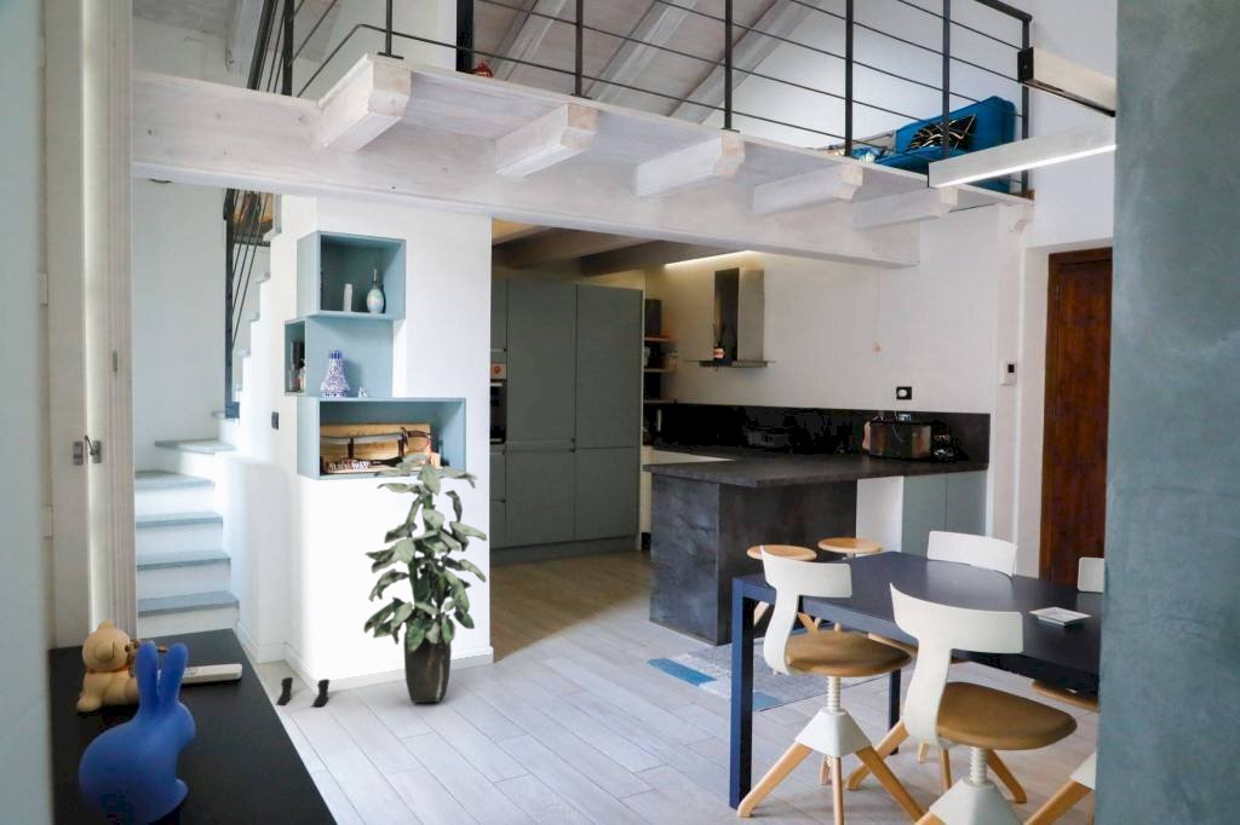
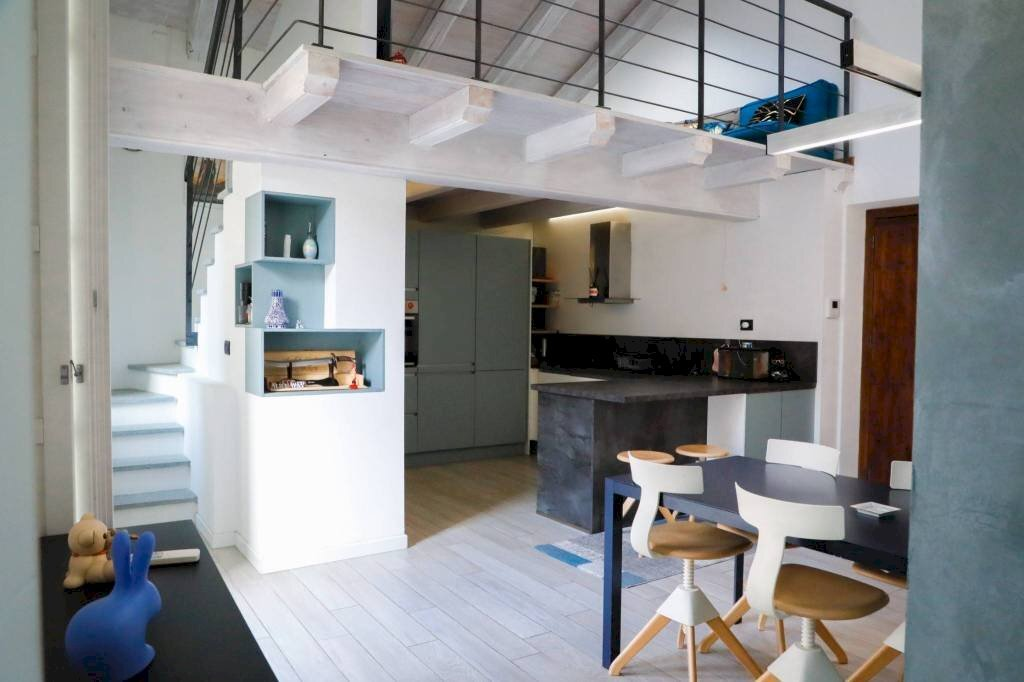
- boots (291, 690)
- indoor plant (421, 575)
